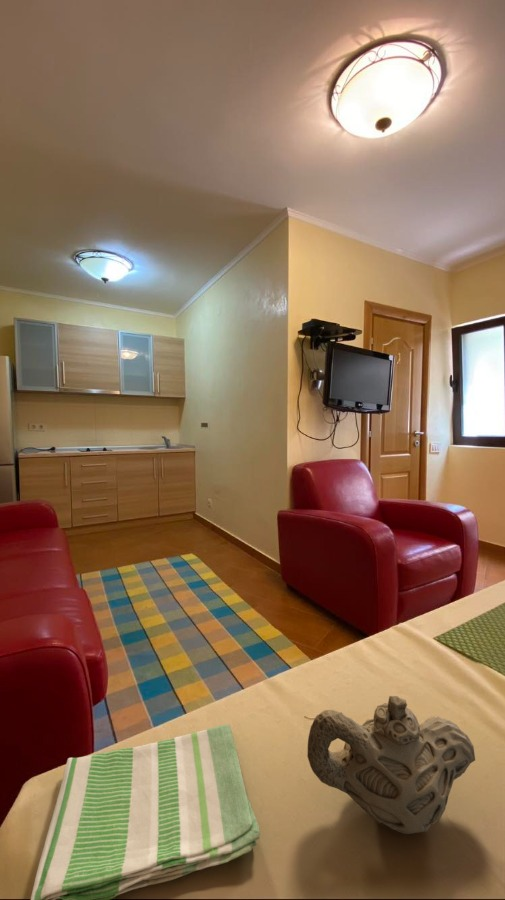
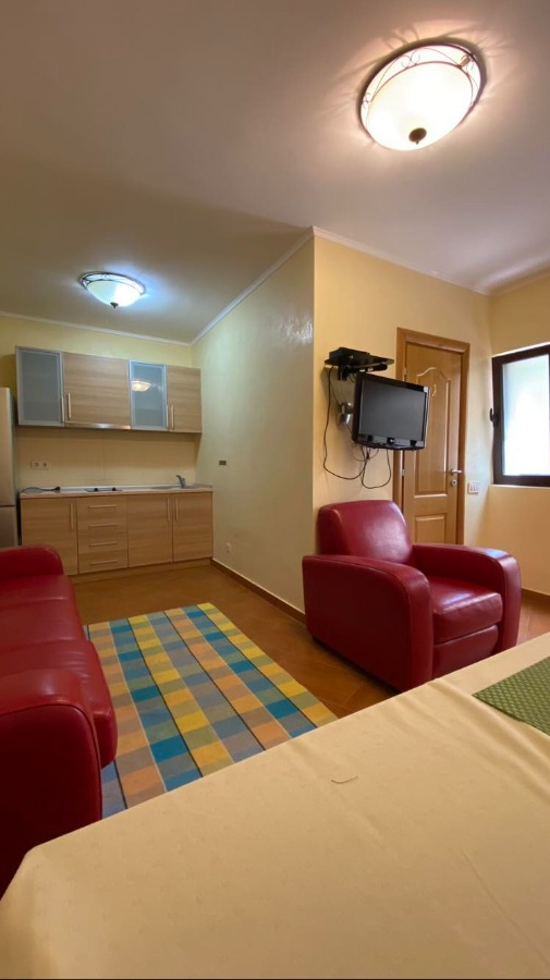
- teapot (391, 752)
- dish towel (153, 798)
